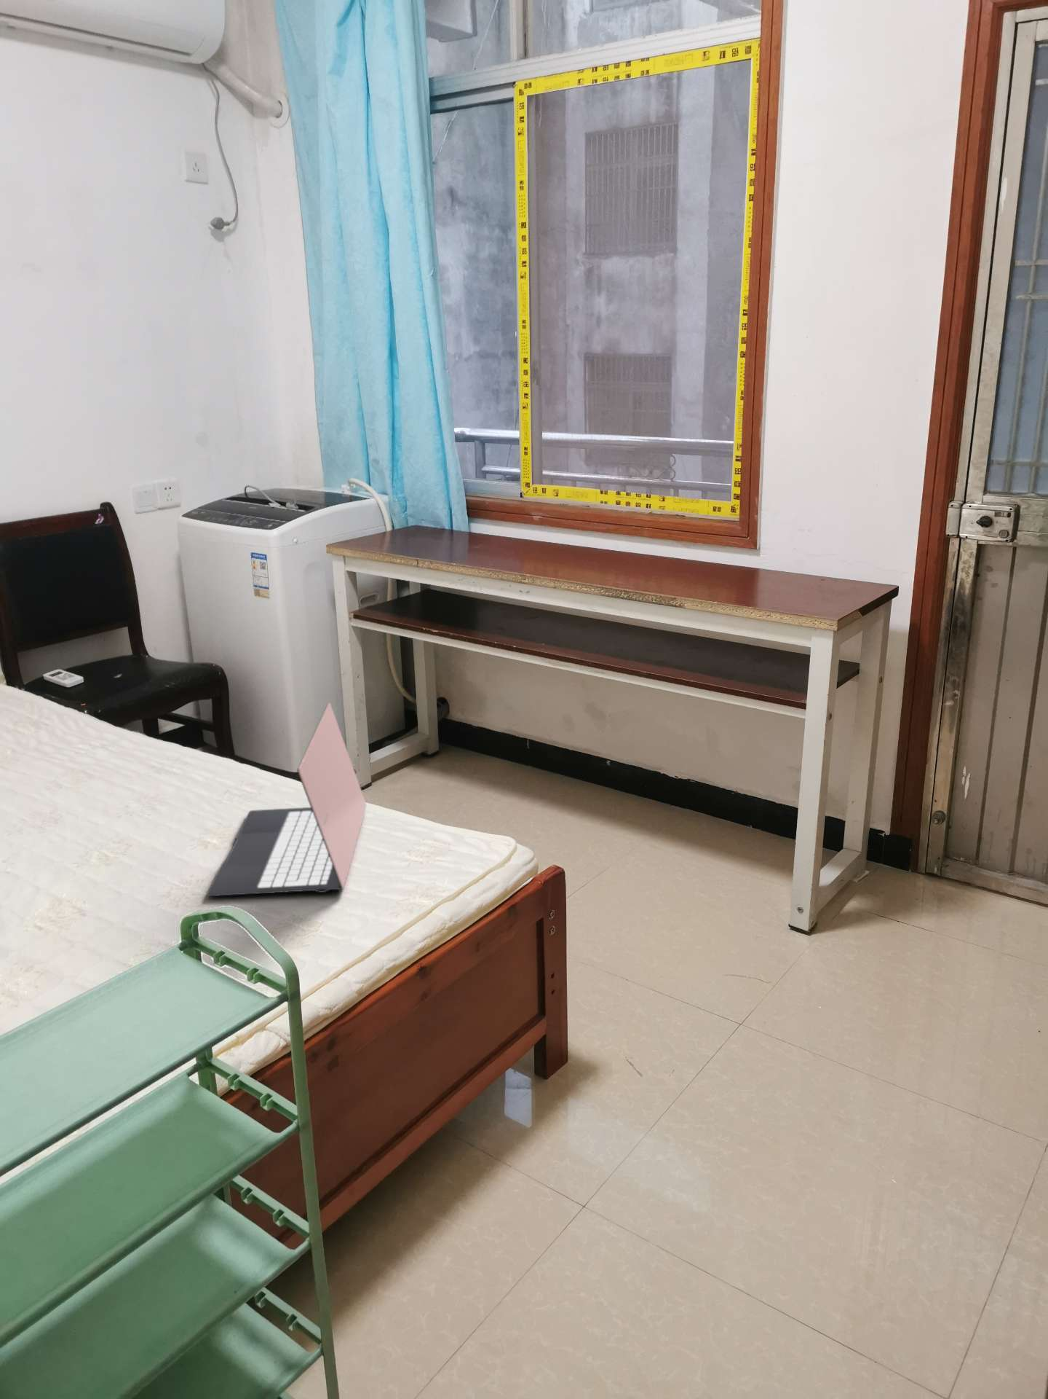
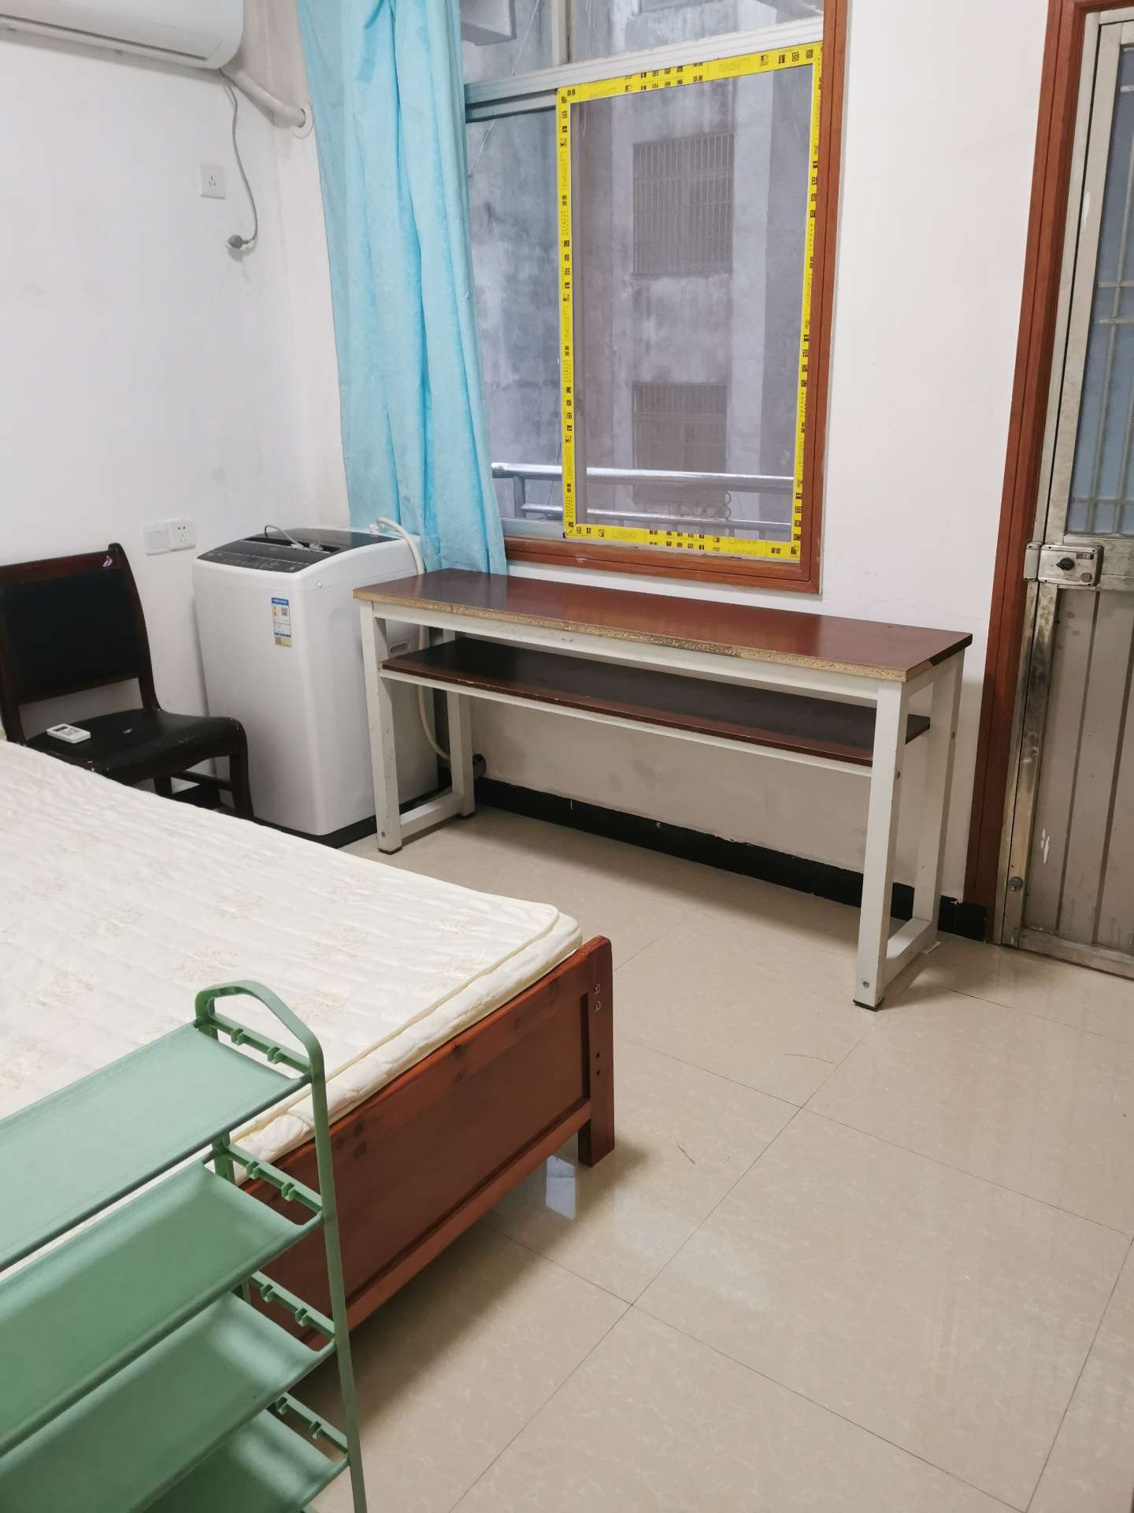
- laptop (288, 809)
